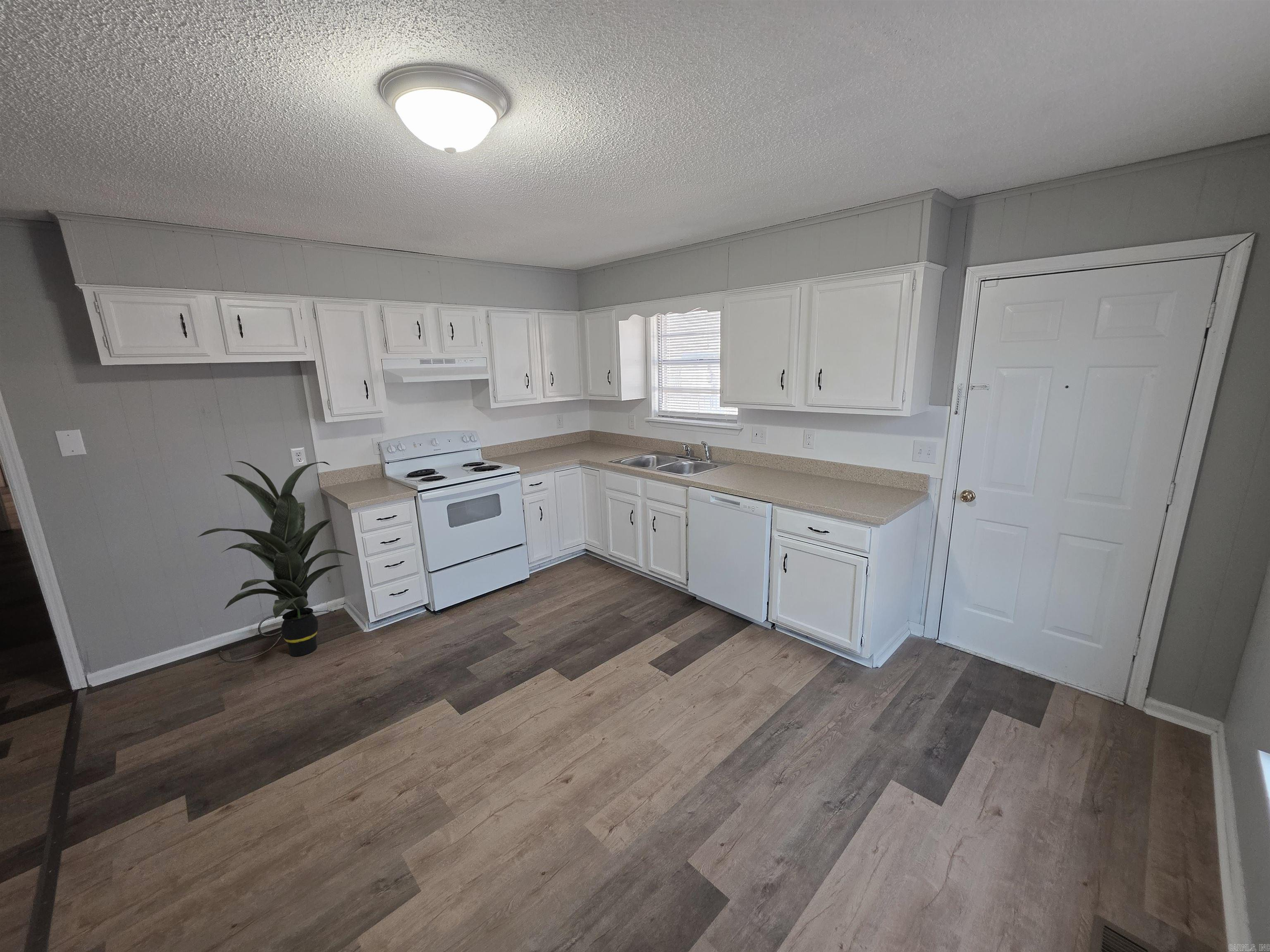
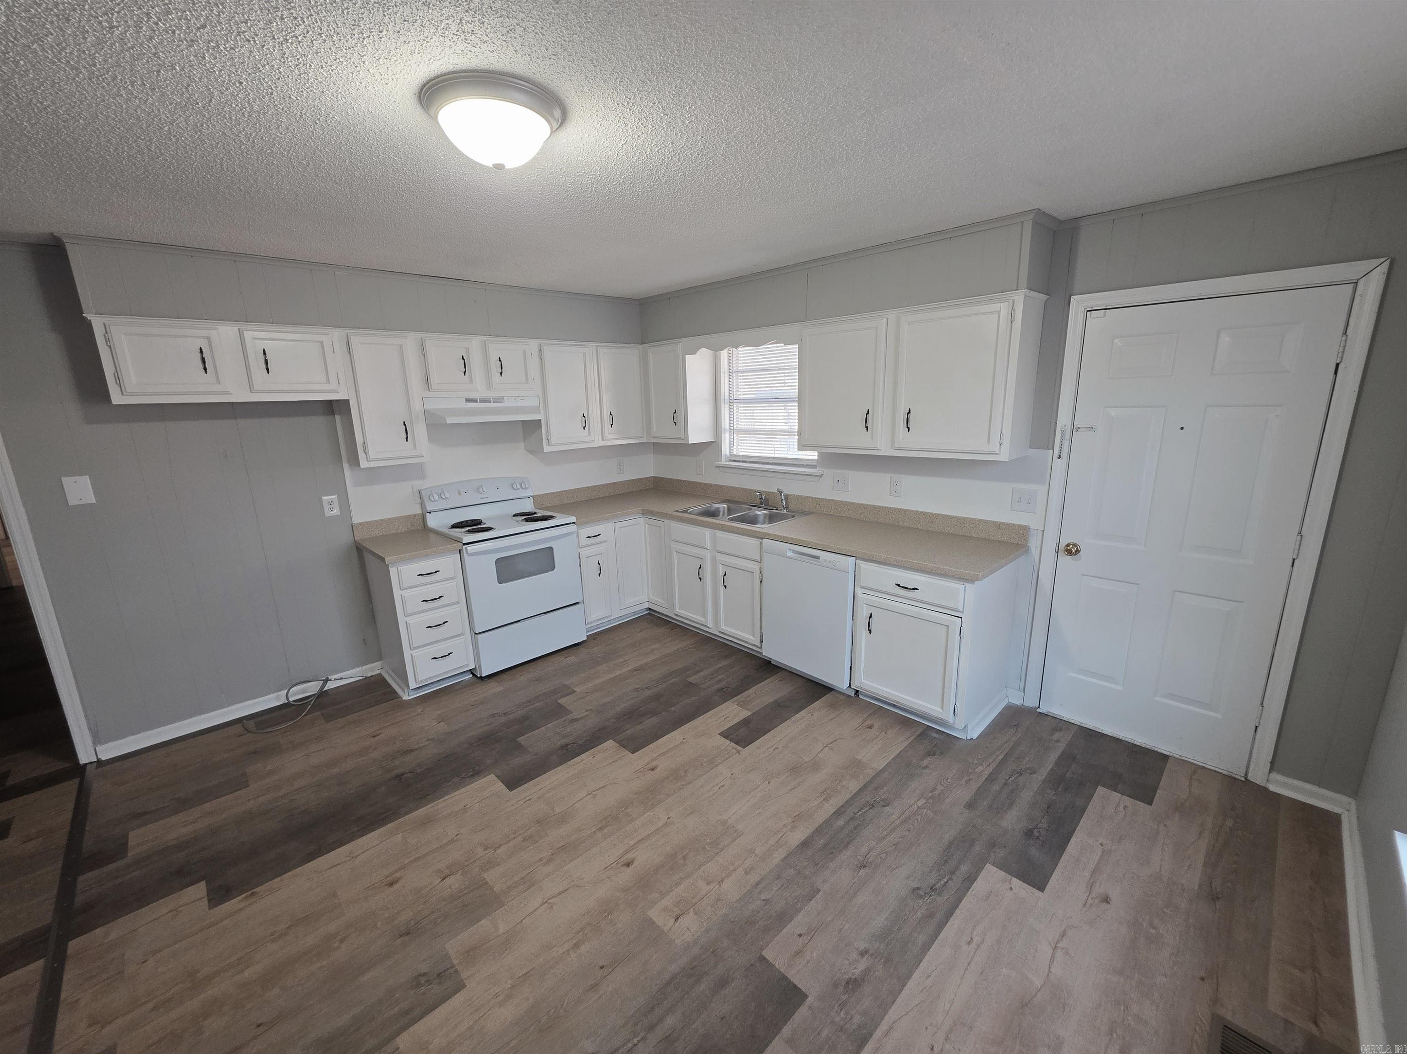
- indoor plant (280, 558)
